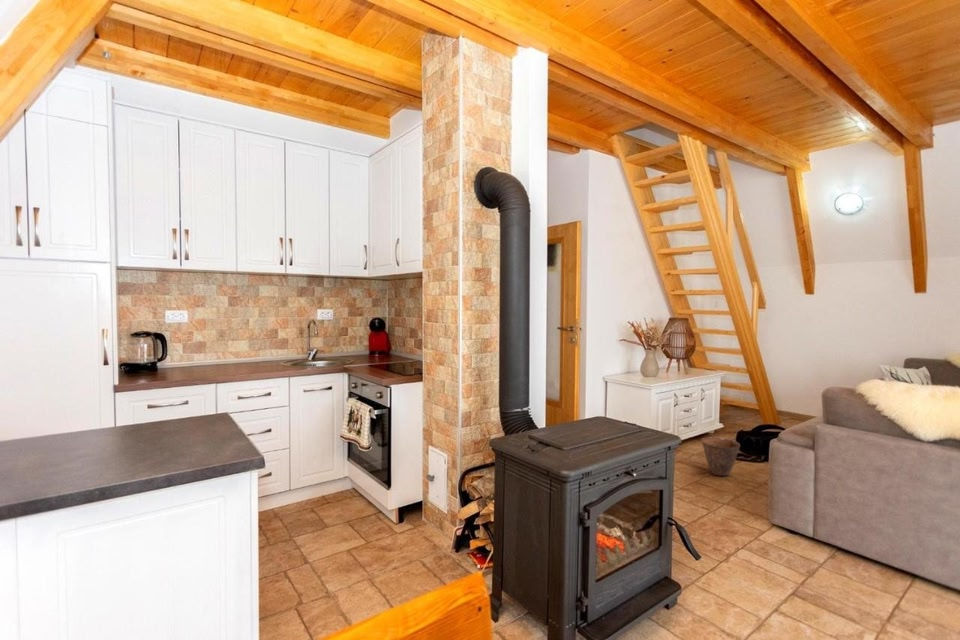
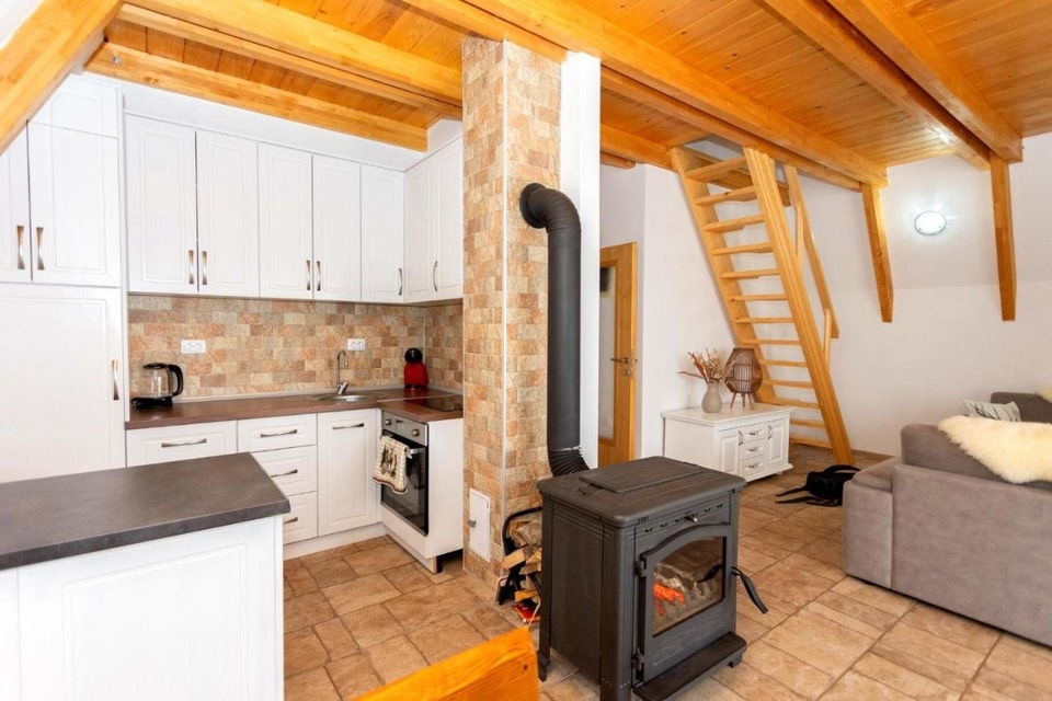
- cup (720, 457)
